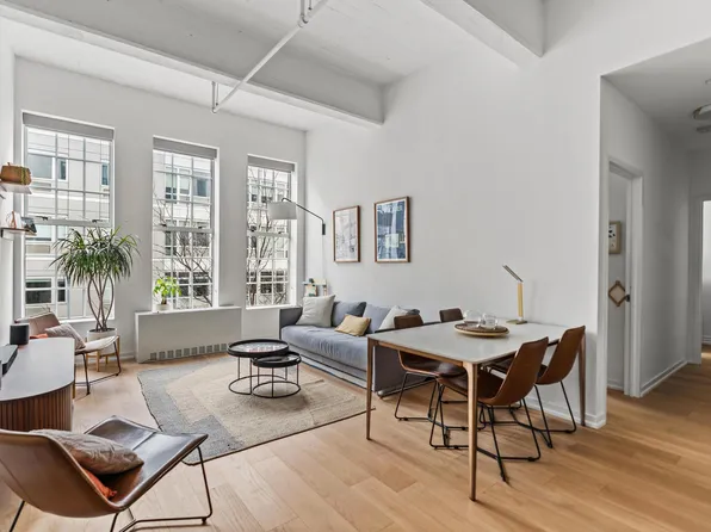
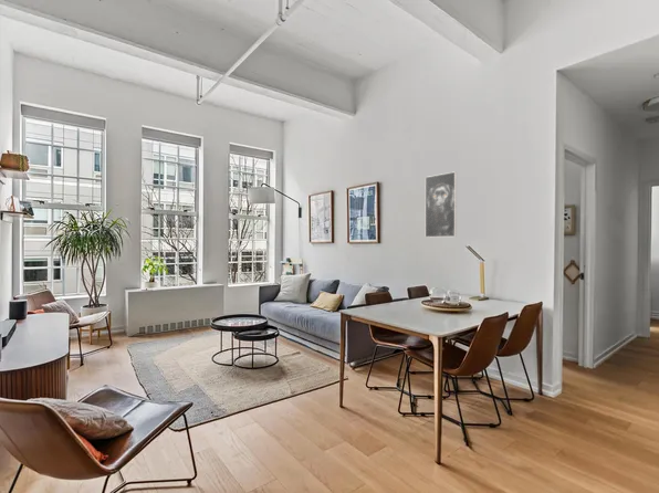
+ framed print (440, 206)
